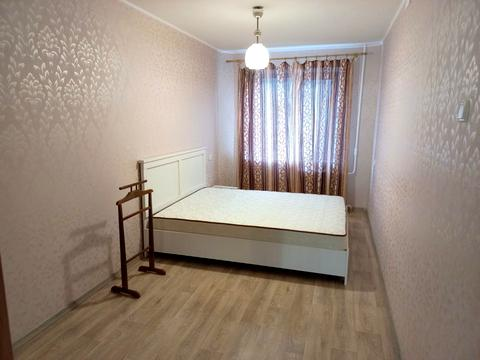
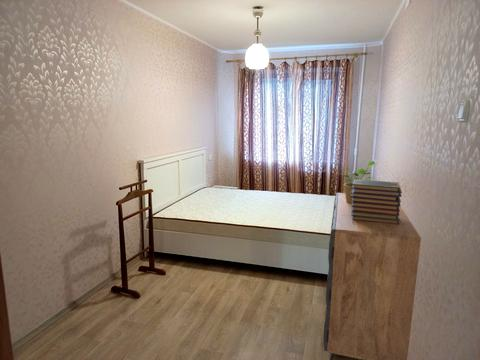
+ book stack (374, 200)
+ dresser (362, 269)
+ potted plant (356, 178)
